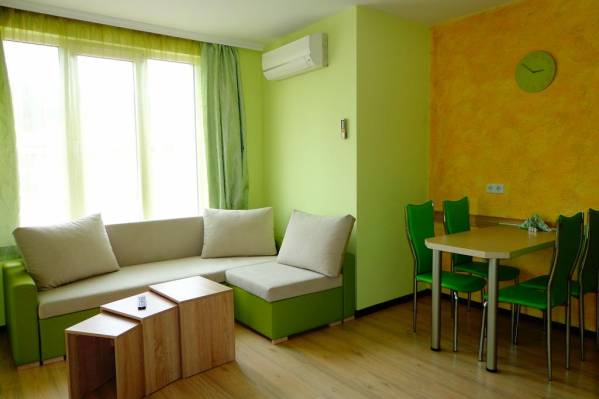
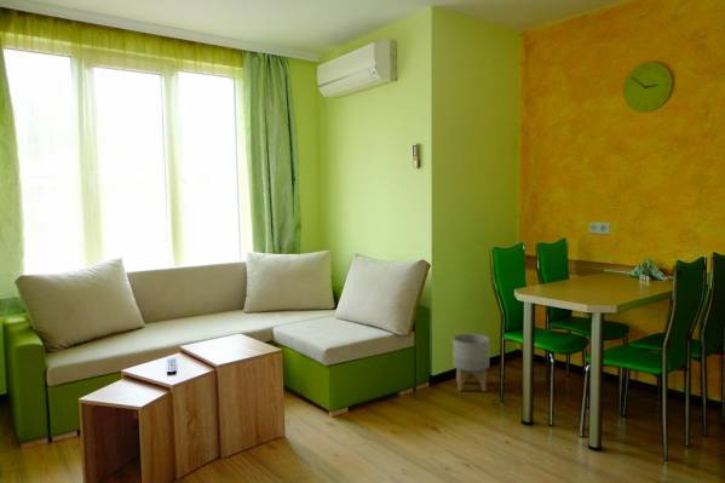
+ planter (471, 362)
